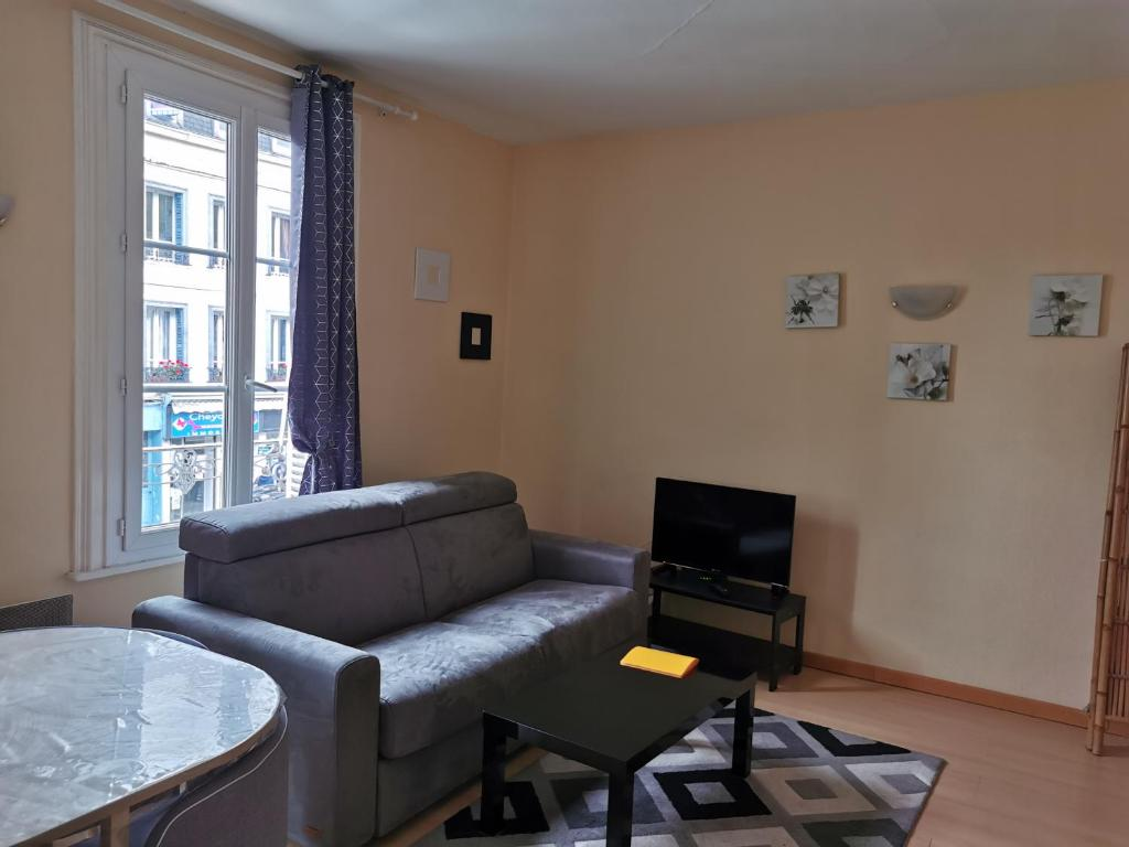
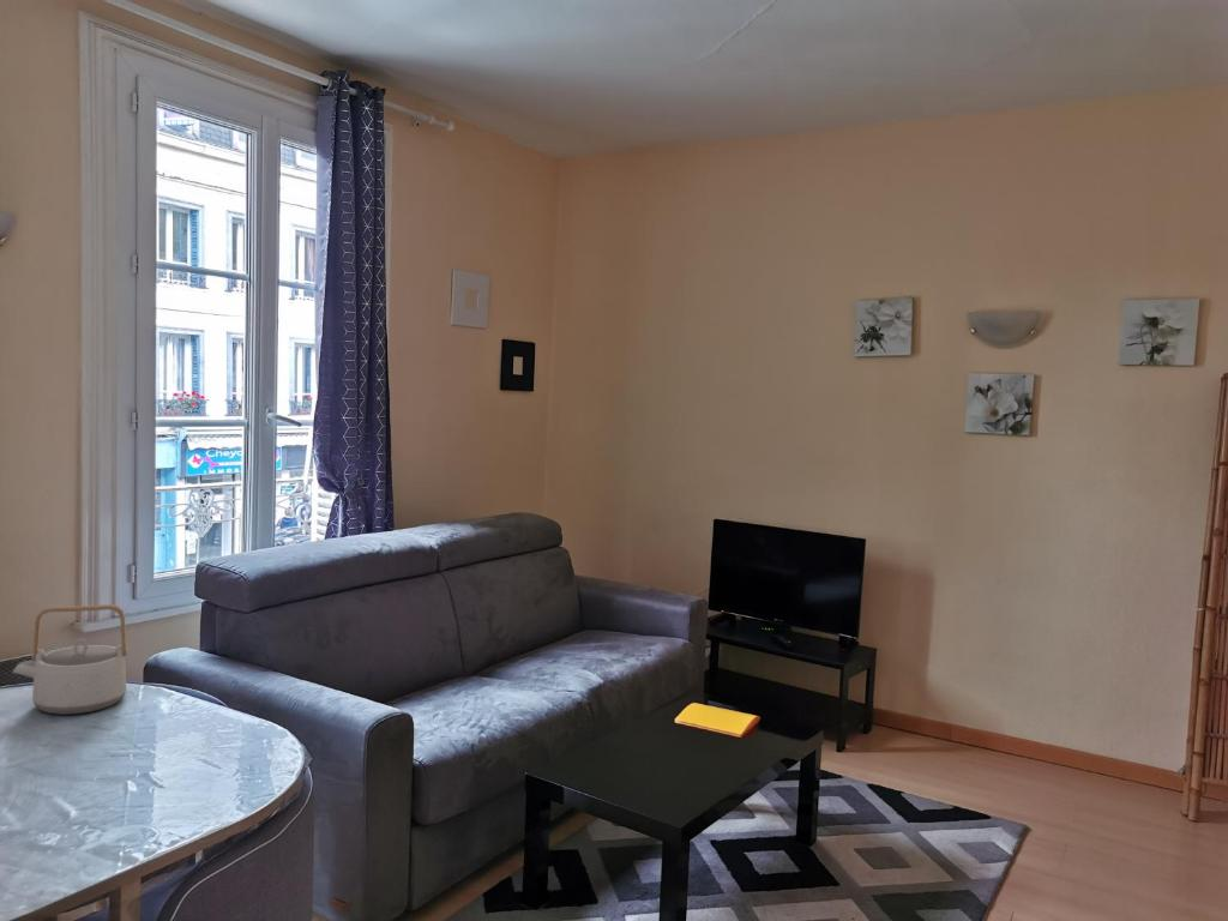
+ teapot (71, 655)
